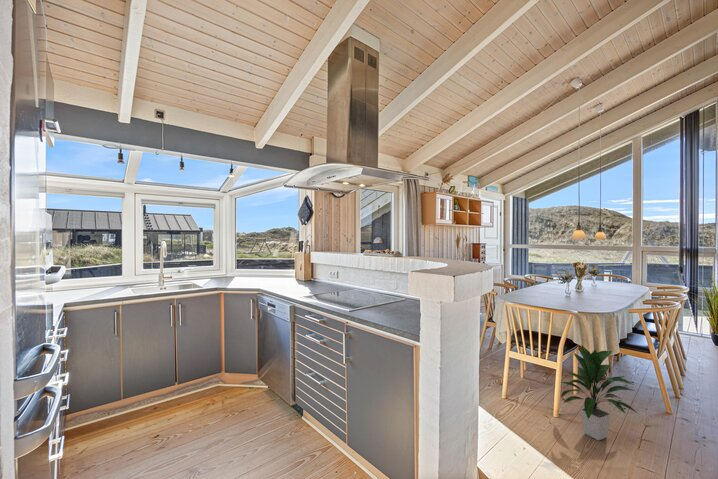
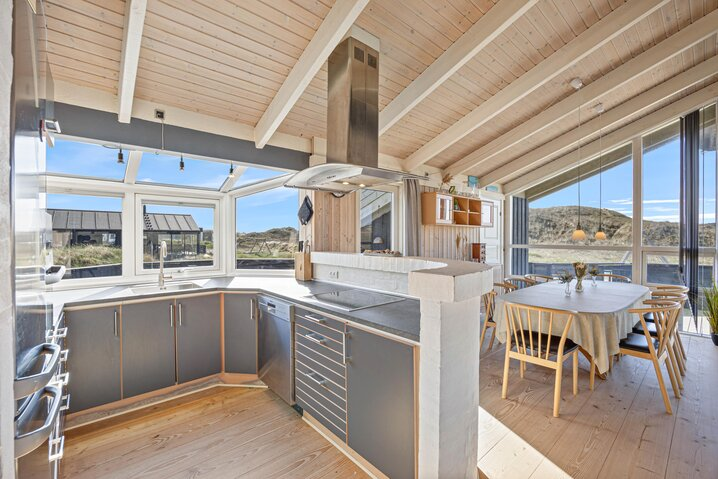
- indoor plant (593, 389)
